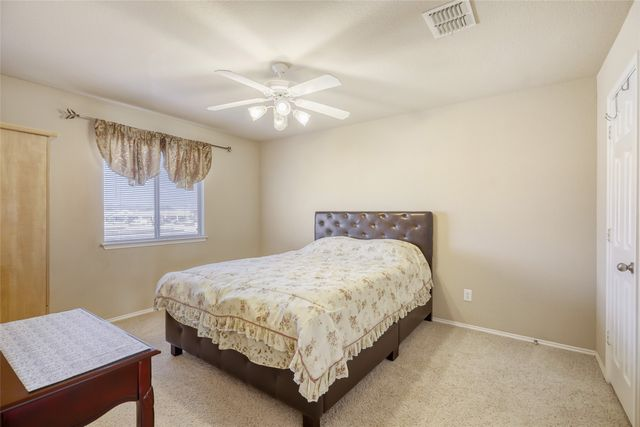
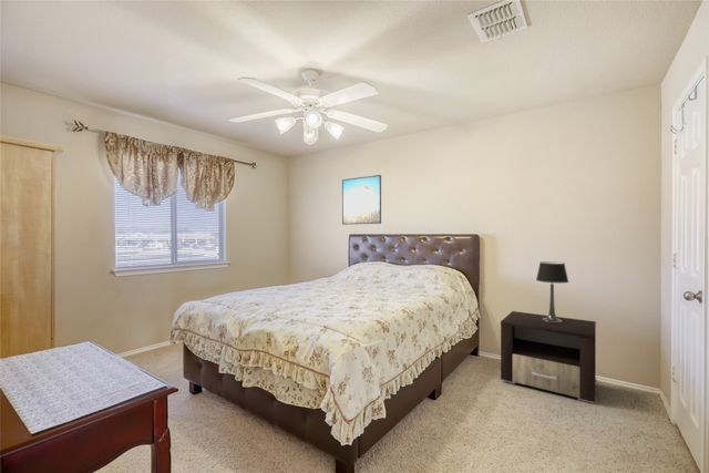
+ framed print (360, 200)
+ table lamp (552, 291)
+ nightstand (547, 352)
